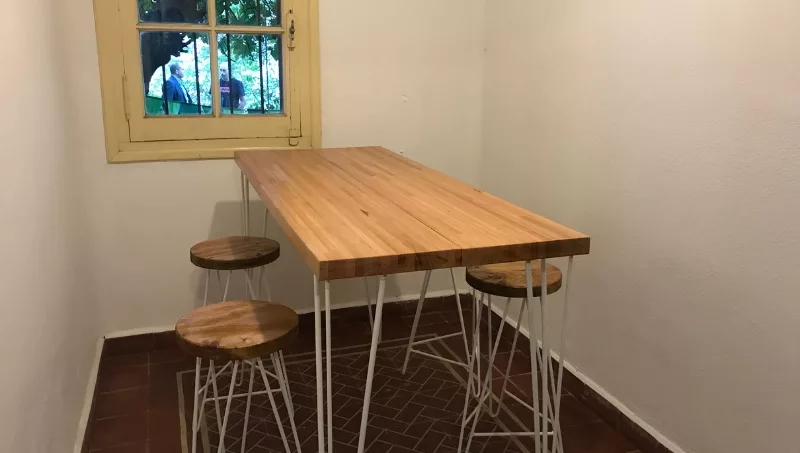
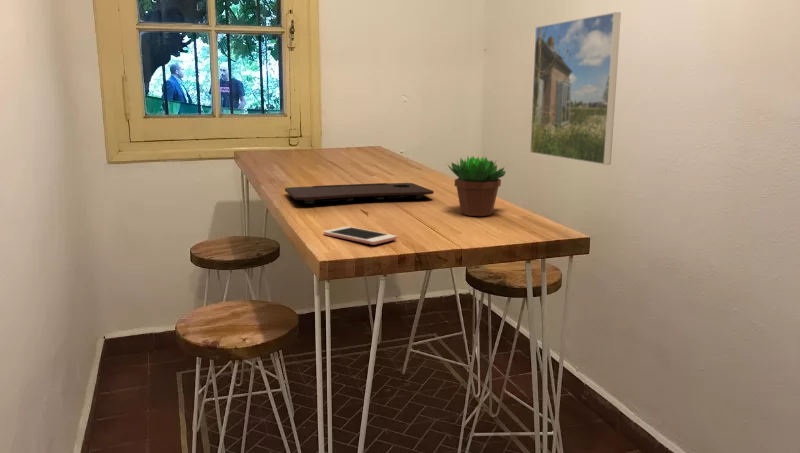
+ cell phone (359, 235)
+ succulent plant (476, 184)
+ cutting board (358, 192)
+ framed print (570, 90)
